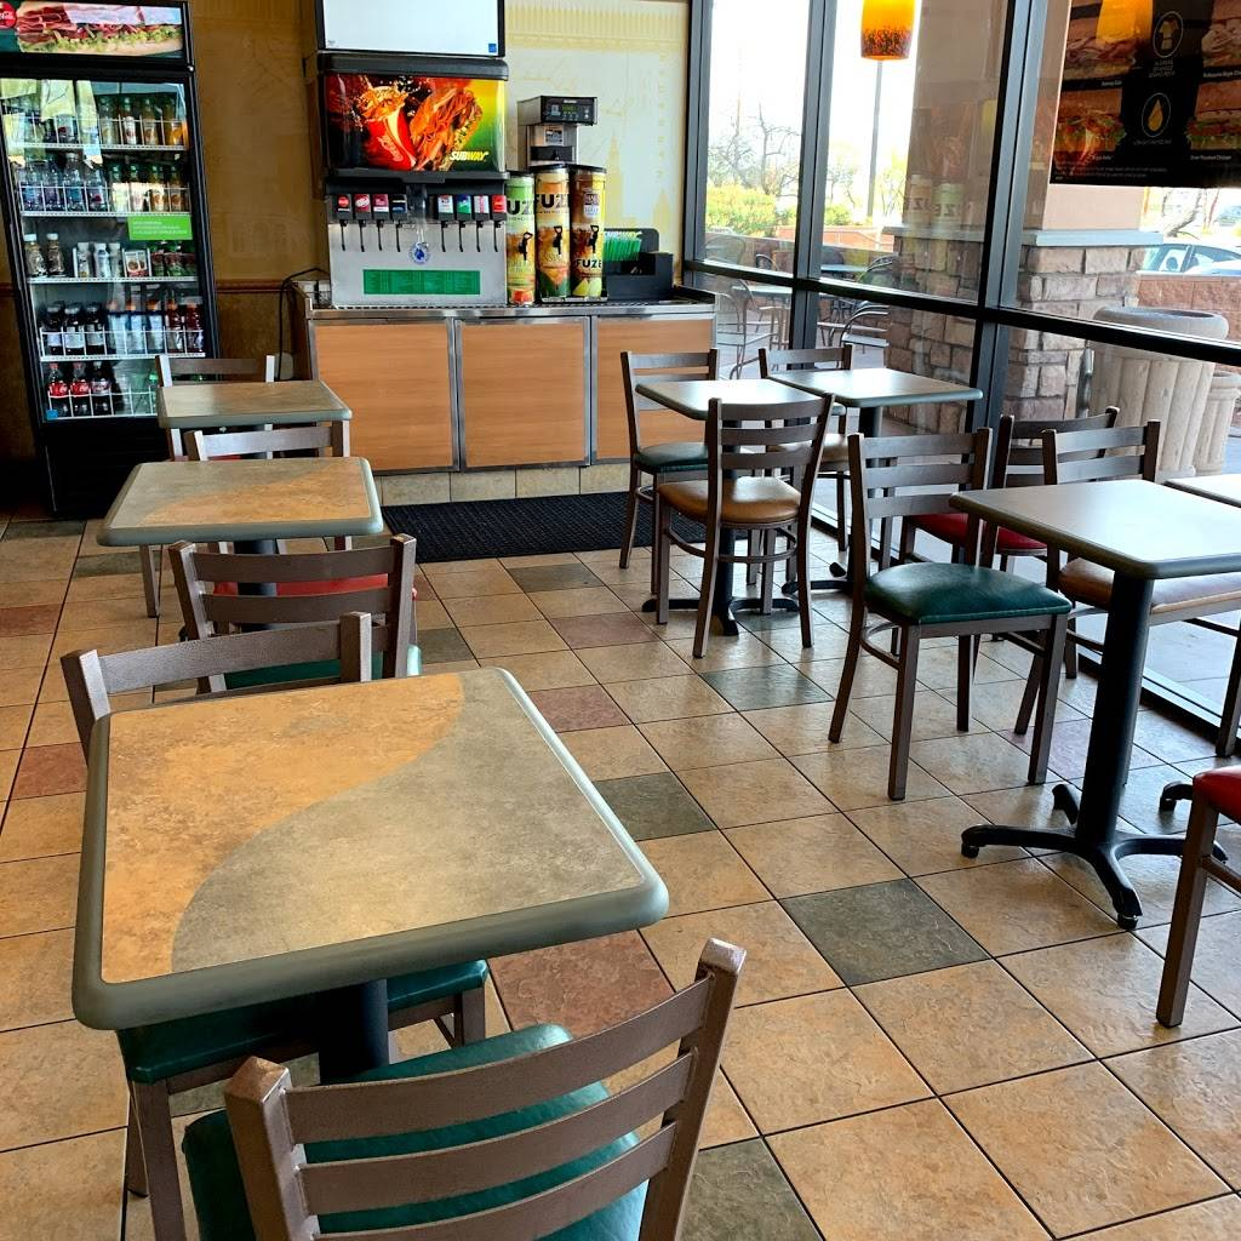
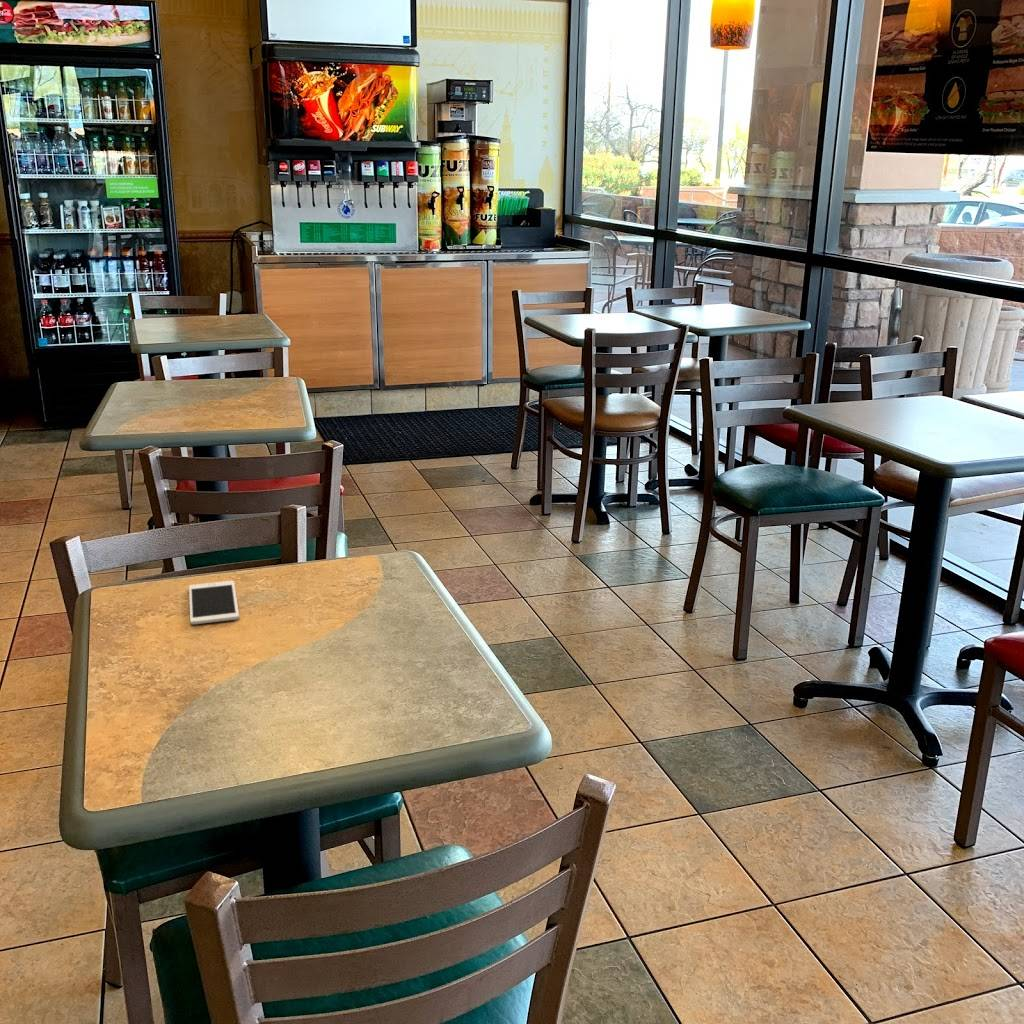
+ cell phone (213, 601)
